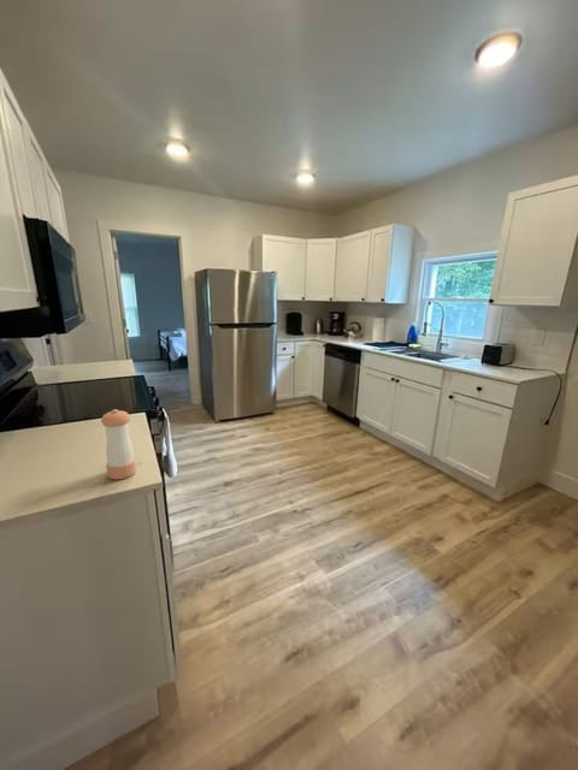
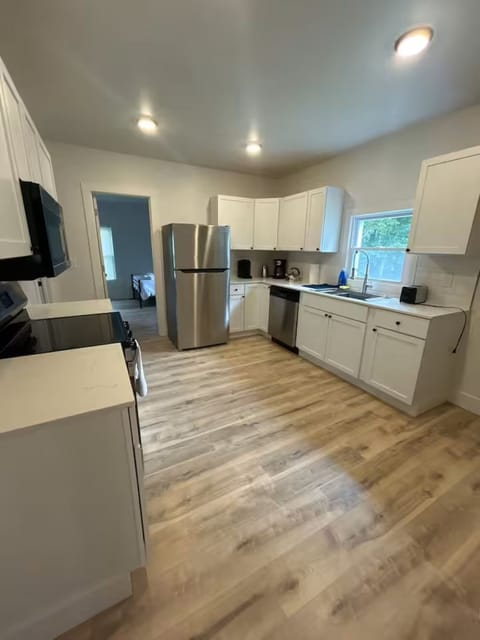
- pepper shaker (118, 442)
